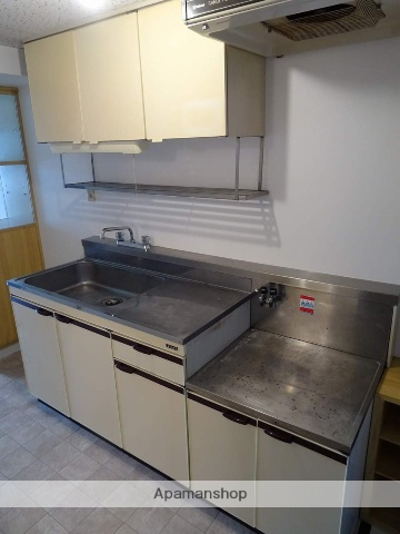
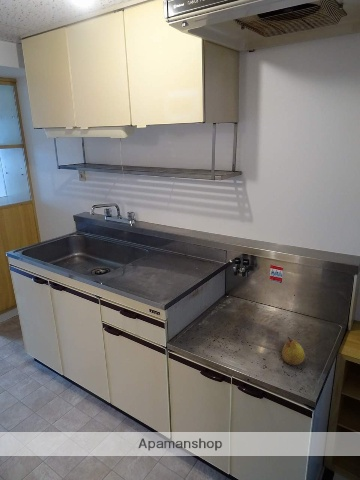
+ fruit (293, 349)
